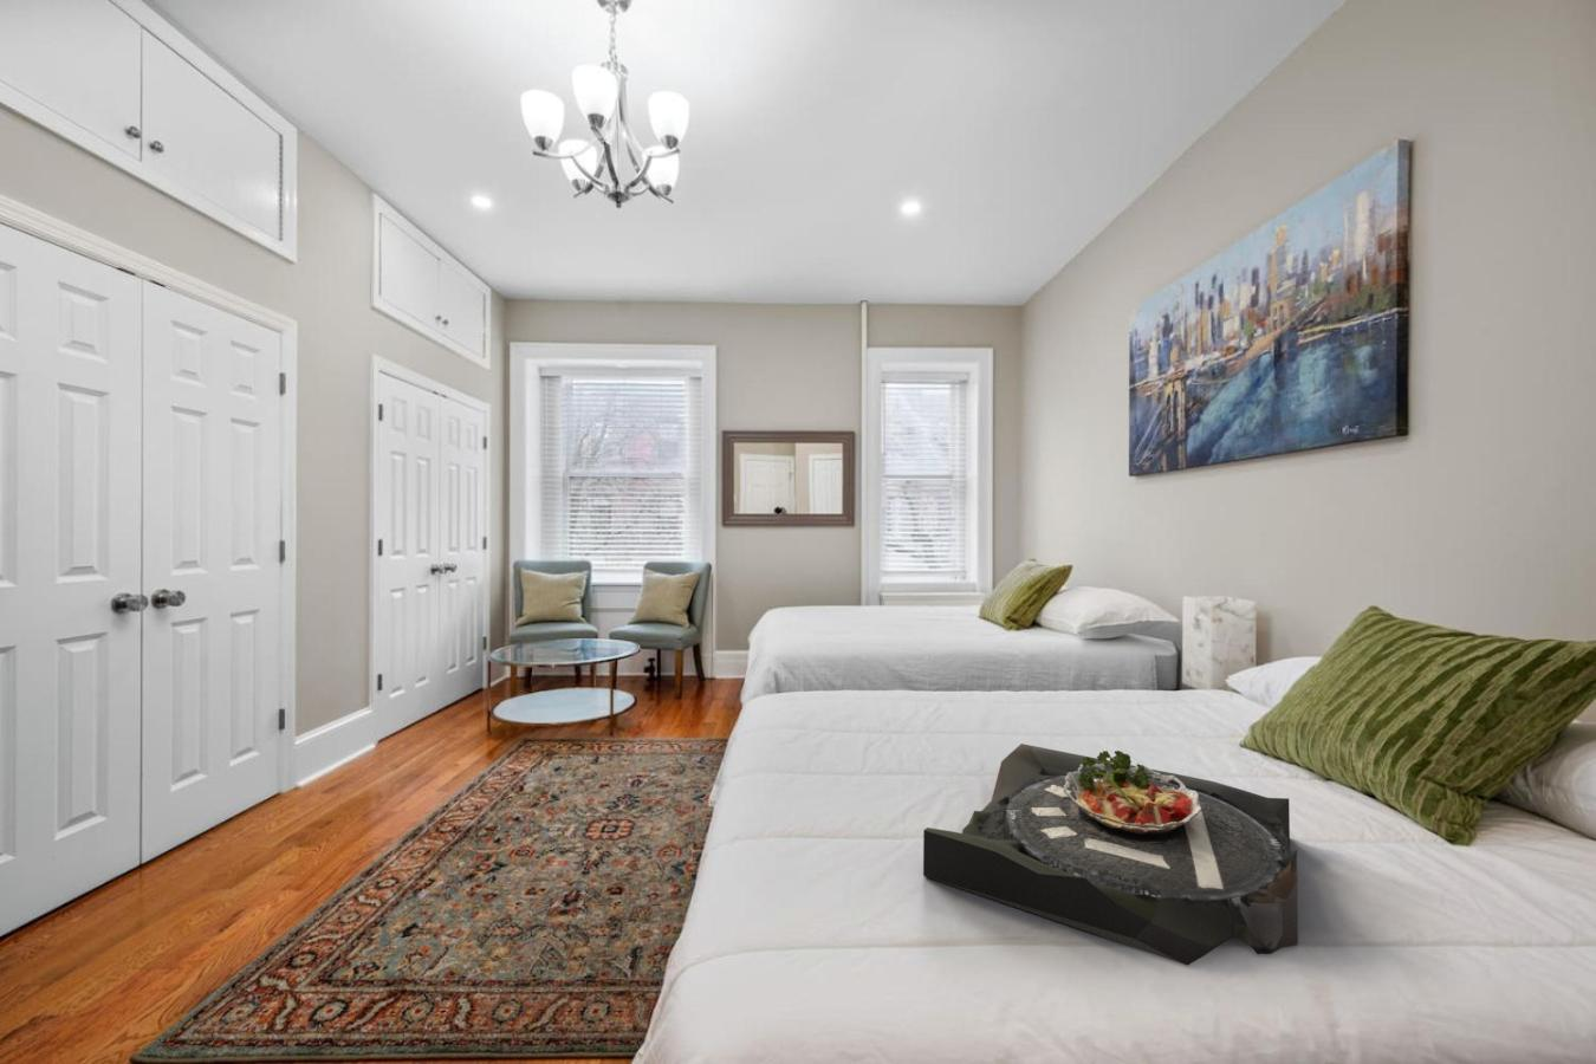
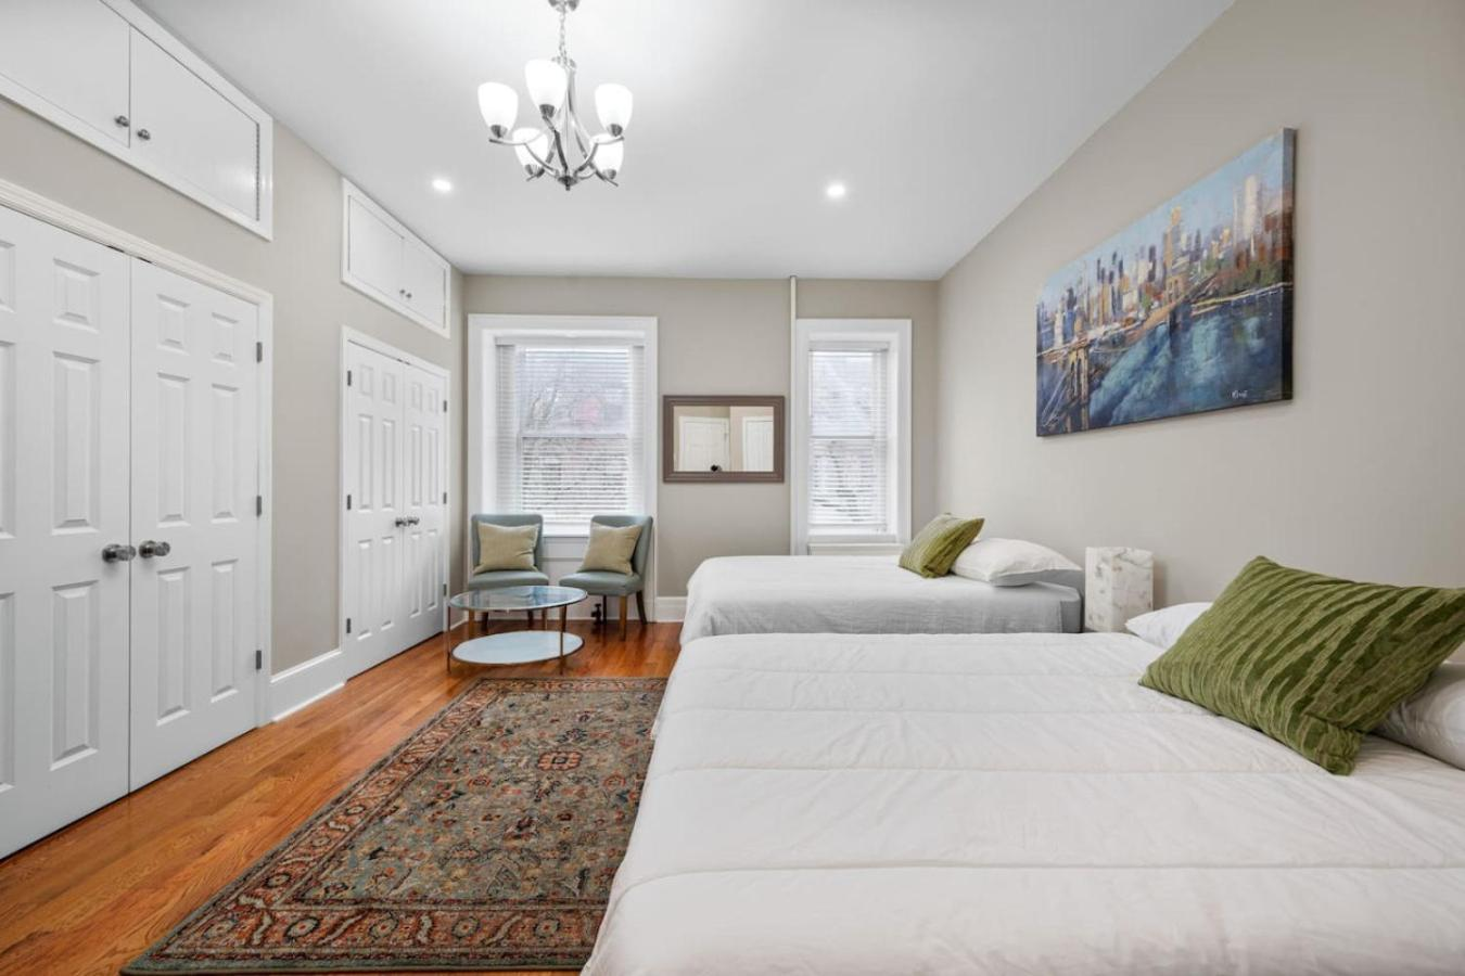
- serving tray (1117, 805)
